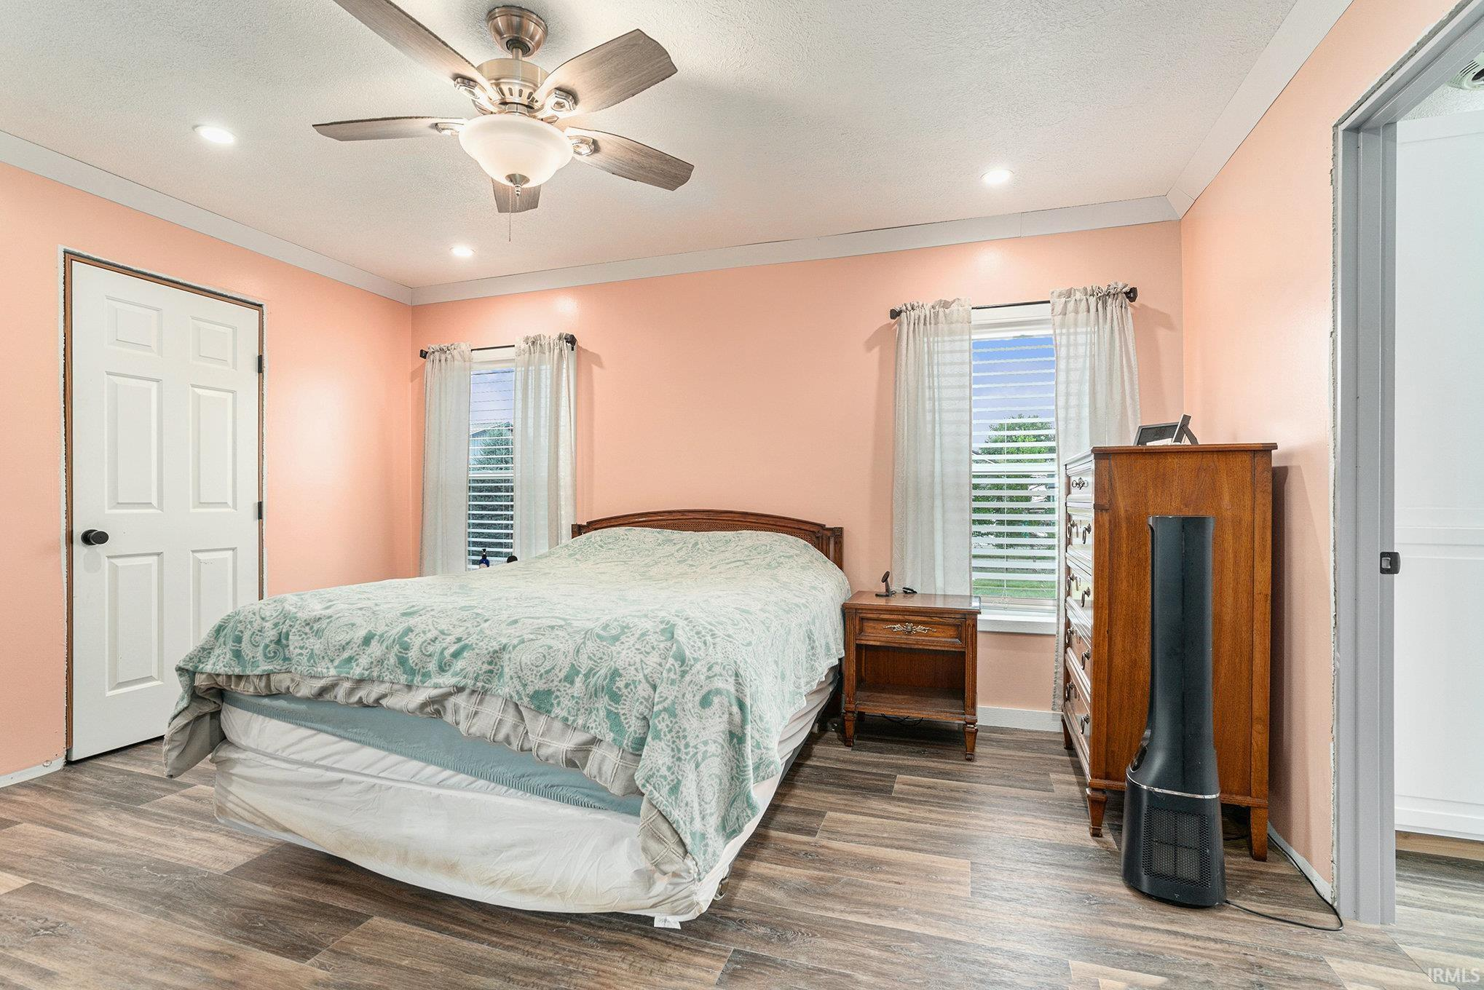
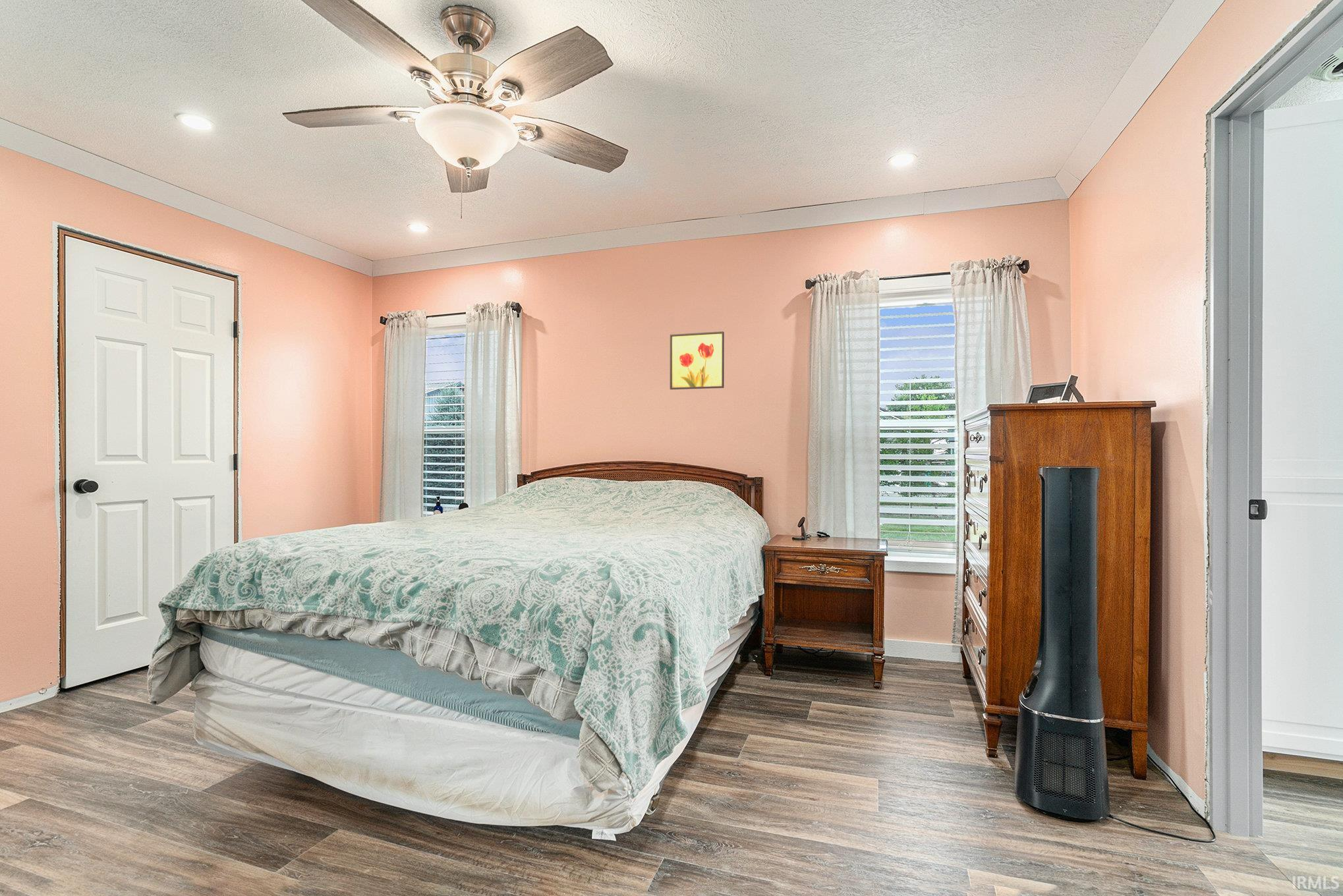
+ wall art (697, 361)
